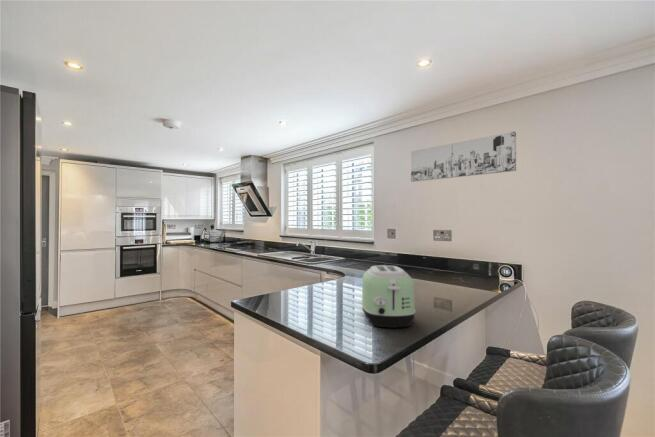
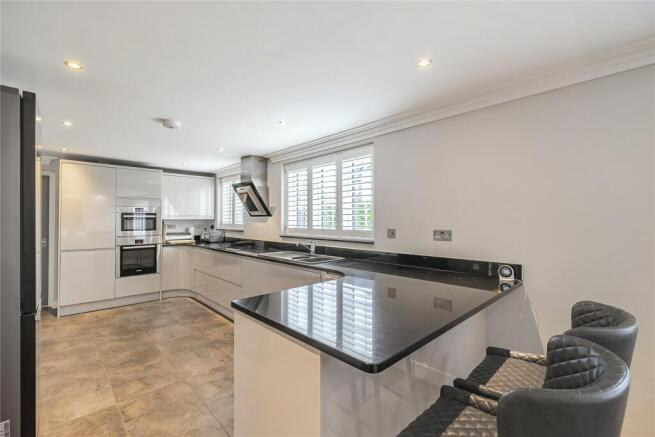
- wall art (457, 159)
- toaster (387, 294)
